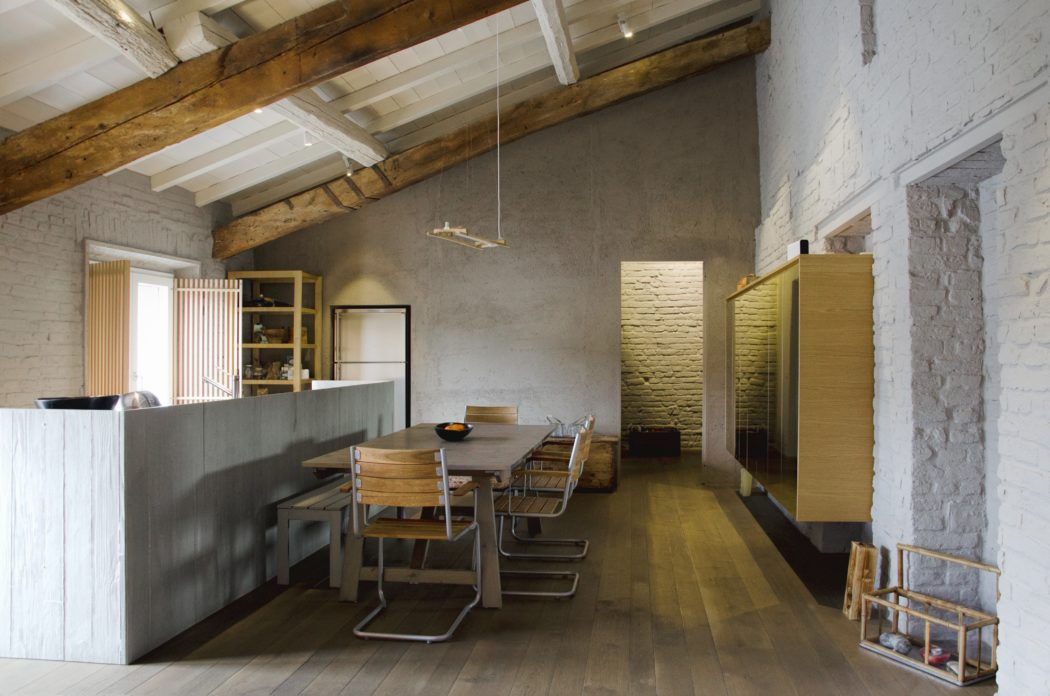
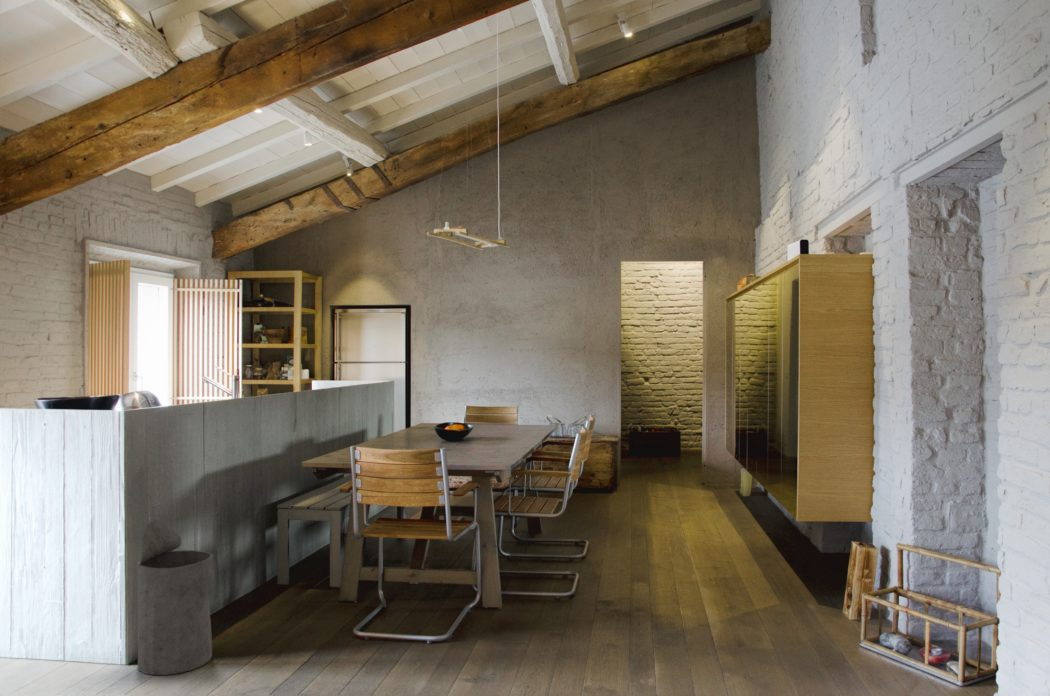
+ trash can (175, 591)
